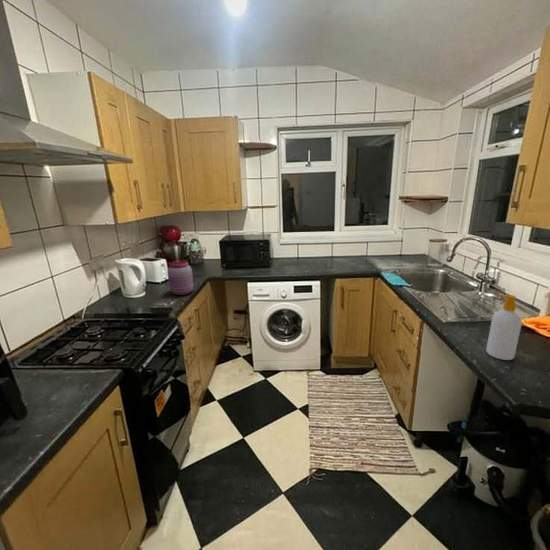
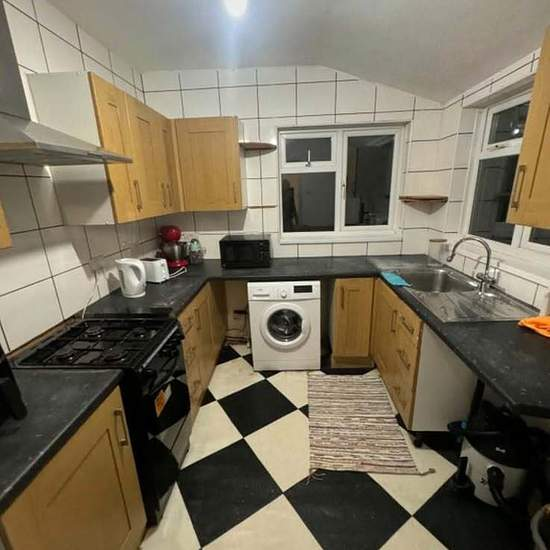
- soap bottle (504, 325)
- jar (180, 277)
